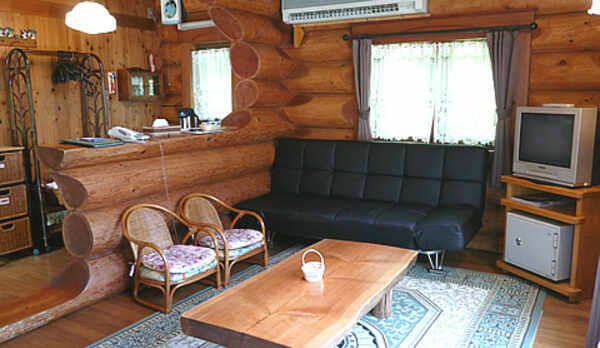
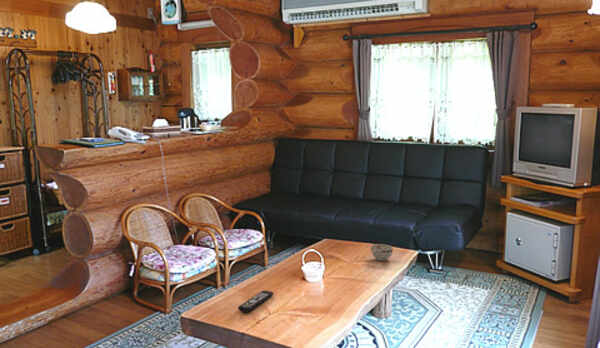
+ teacup (380, 253)
+ remote control (256, 301)
